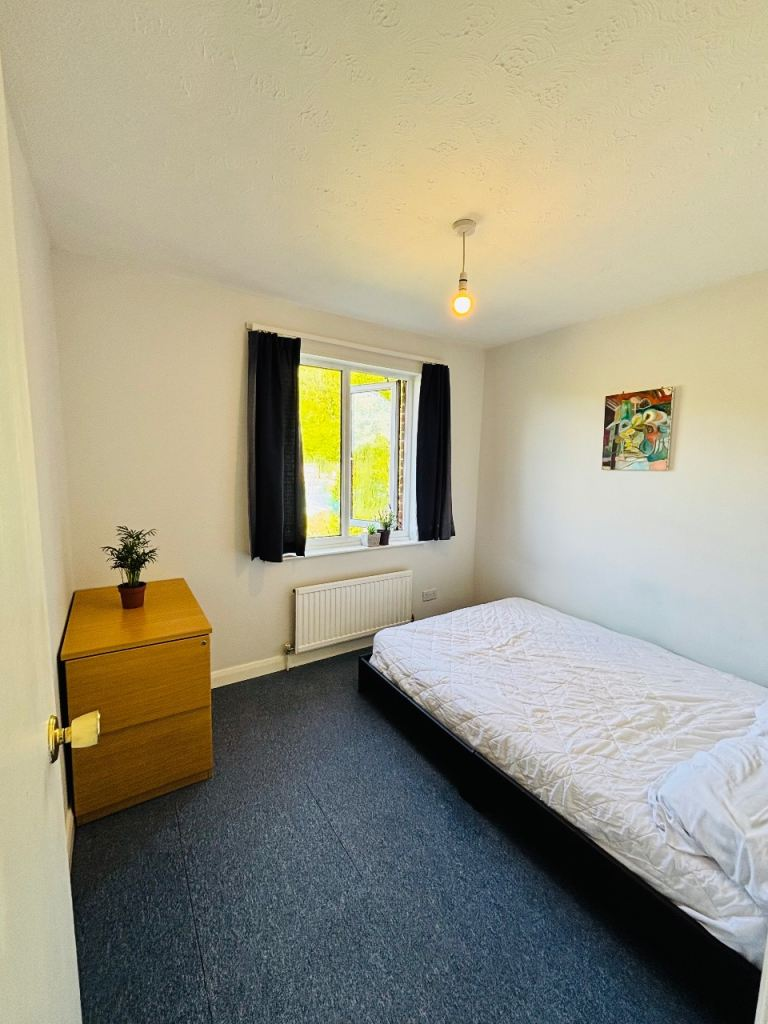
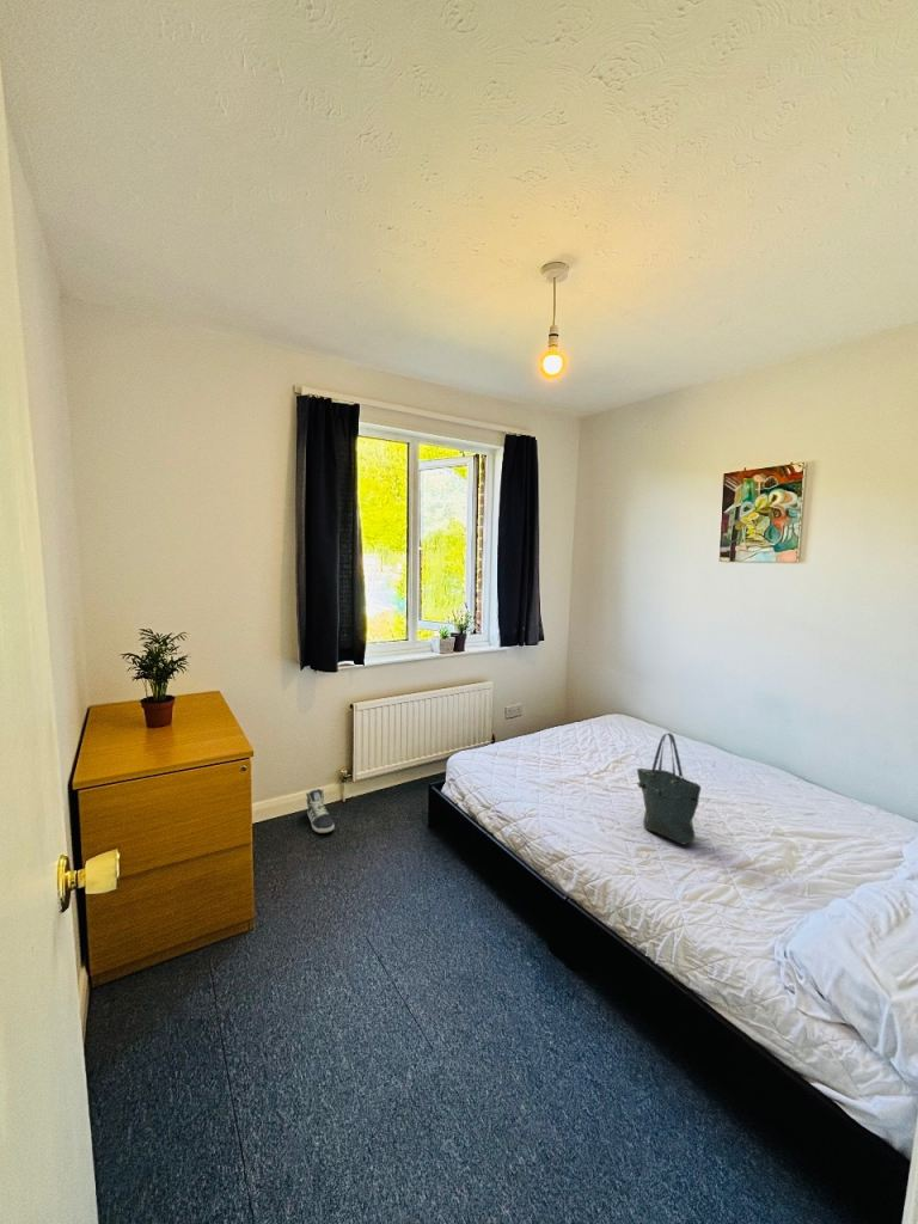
+ sneaker (319, 808)
+ tote bag (666, 784)
